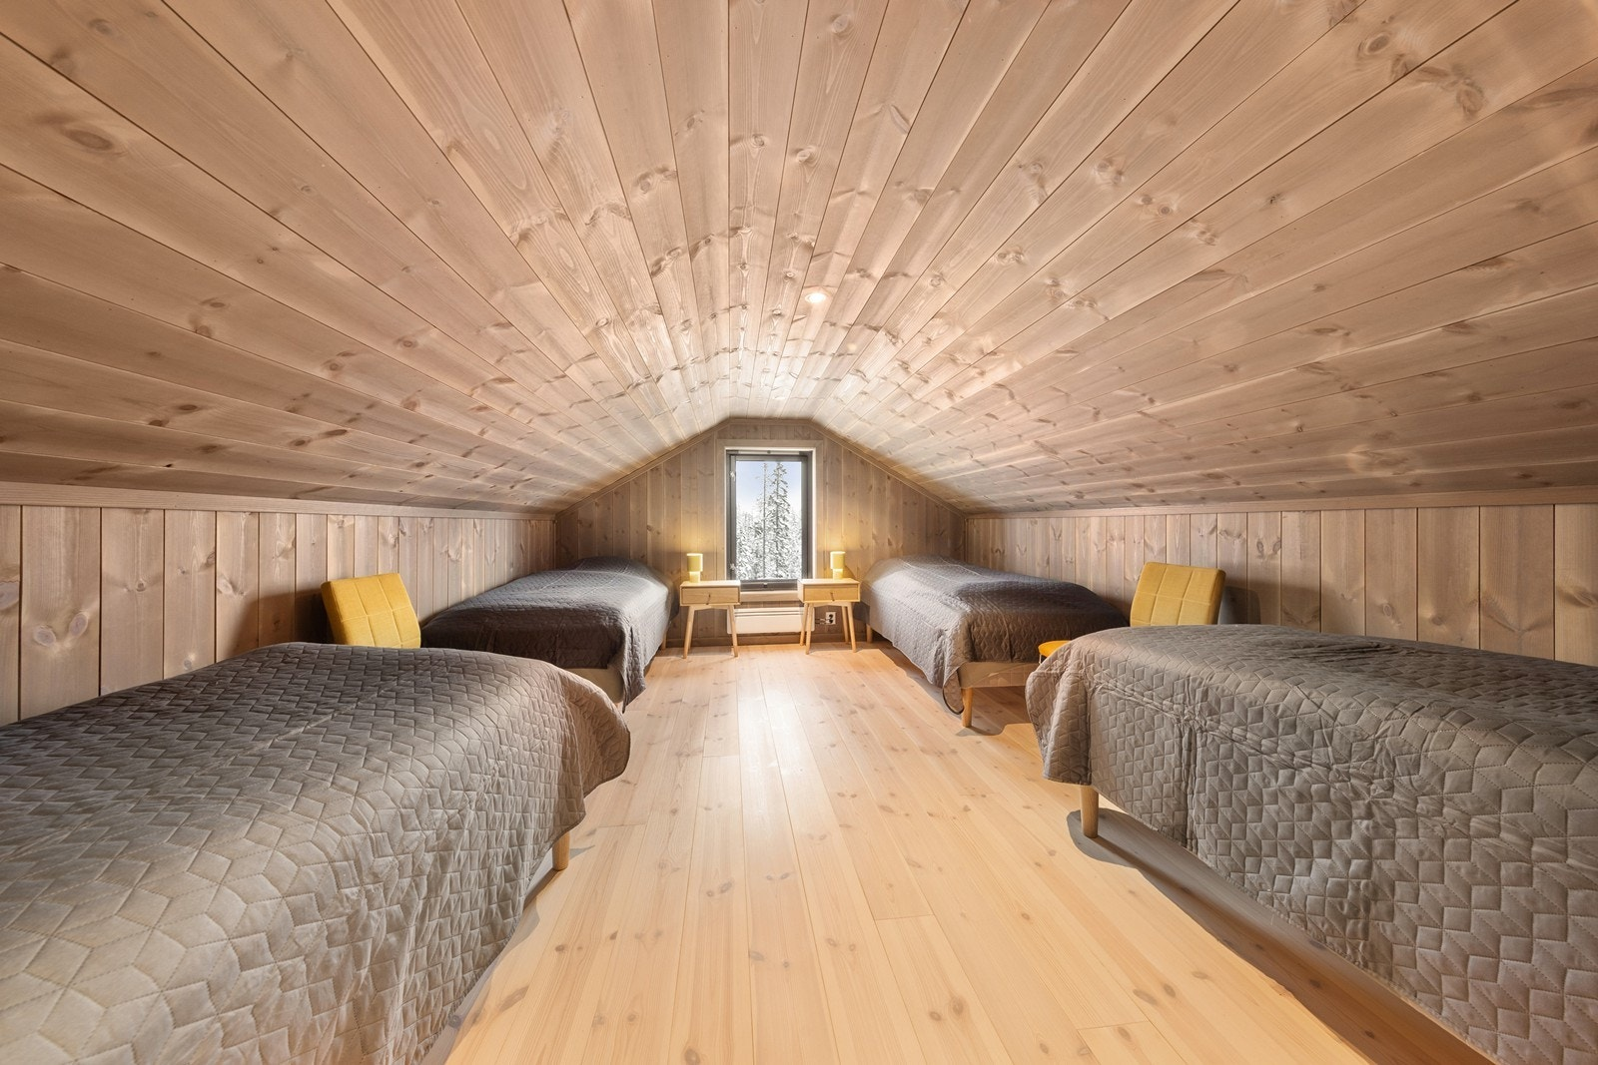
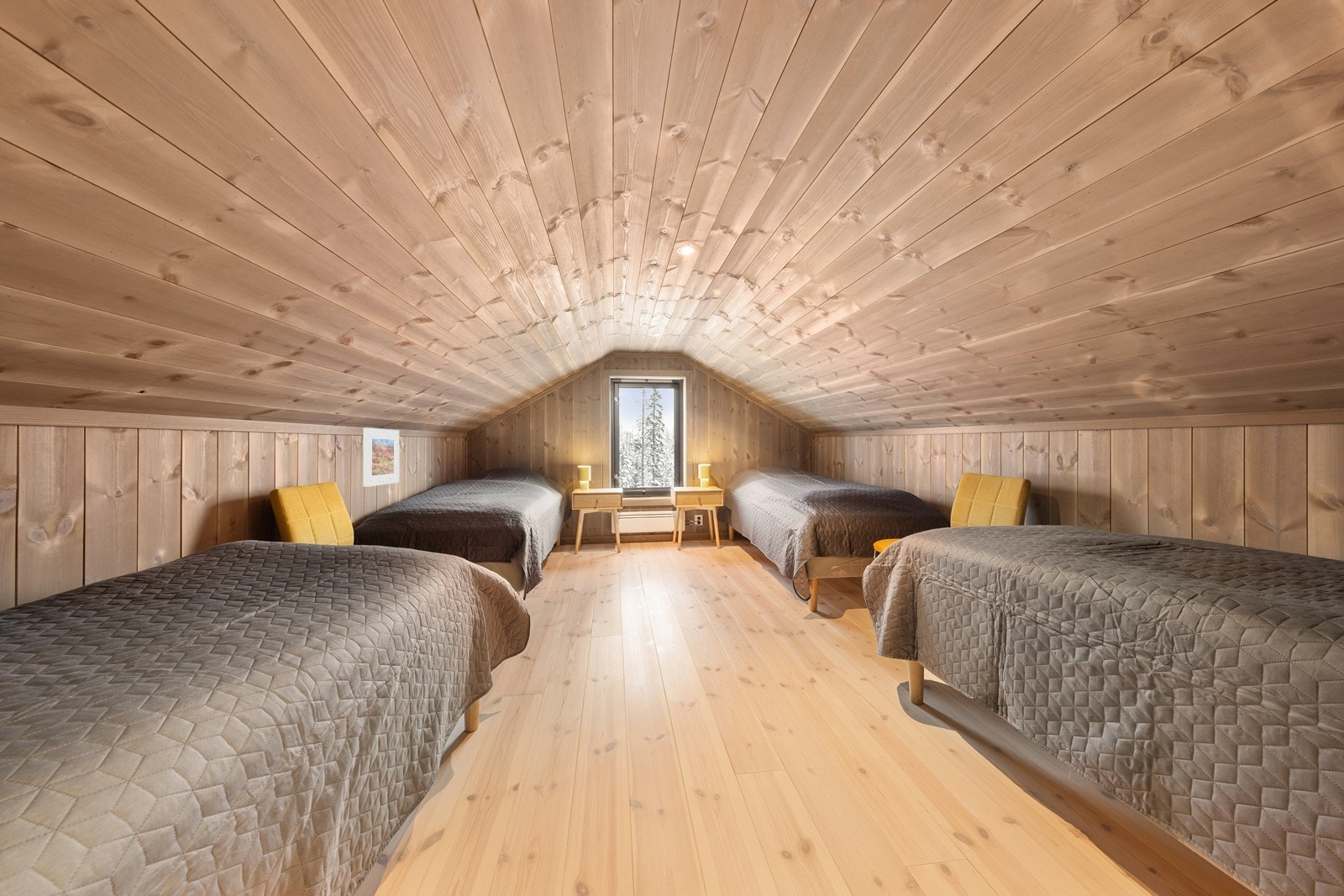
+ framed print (382, 456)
